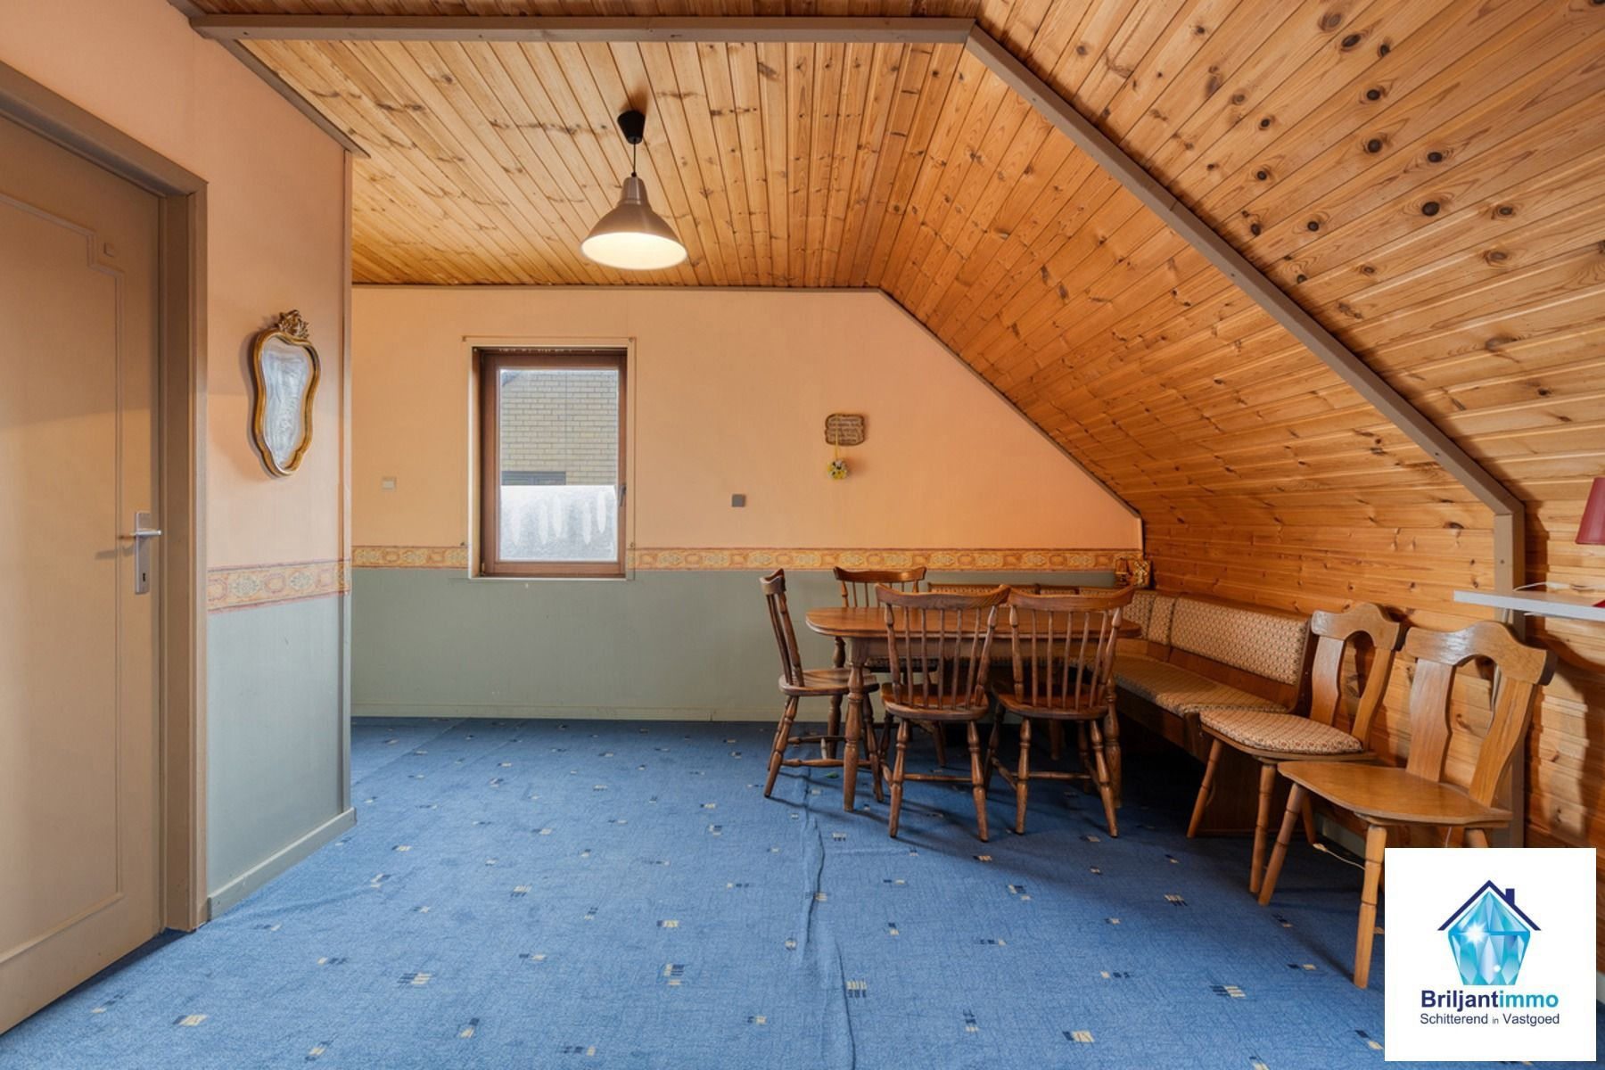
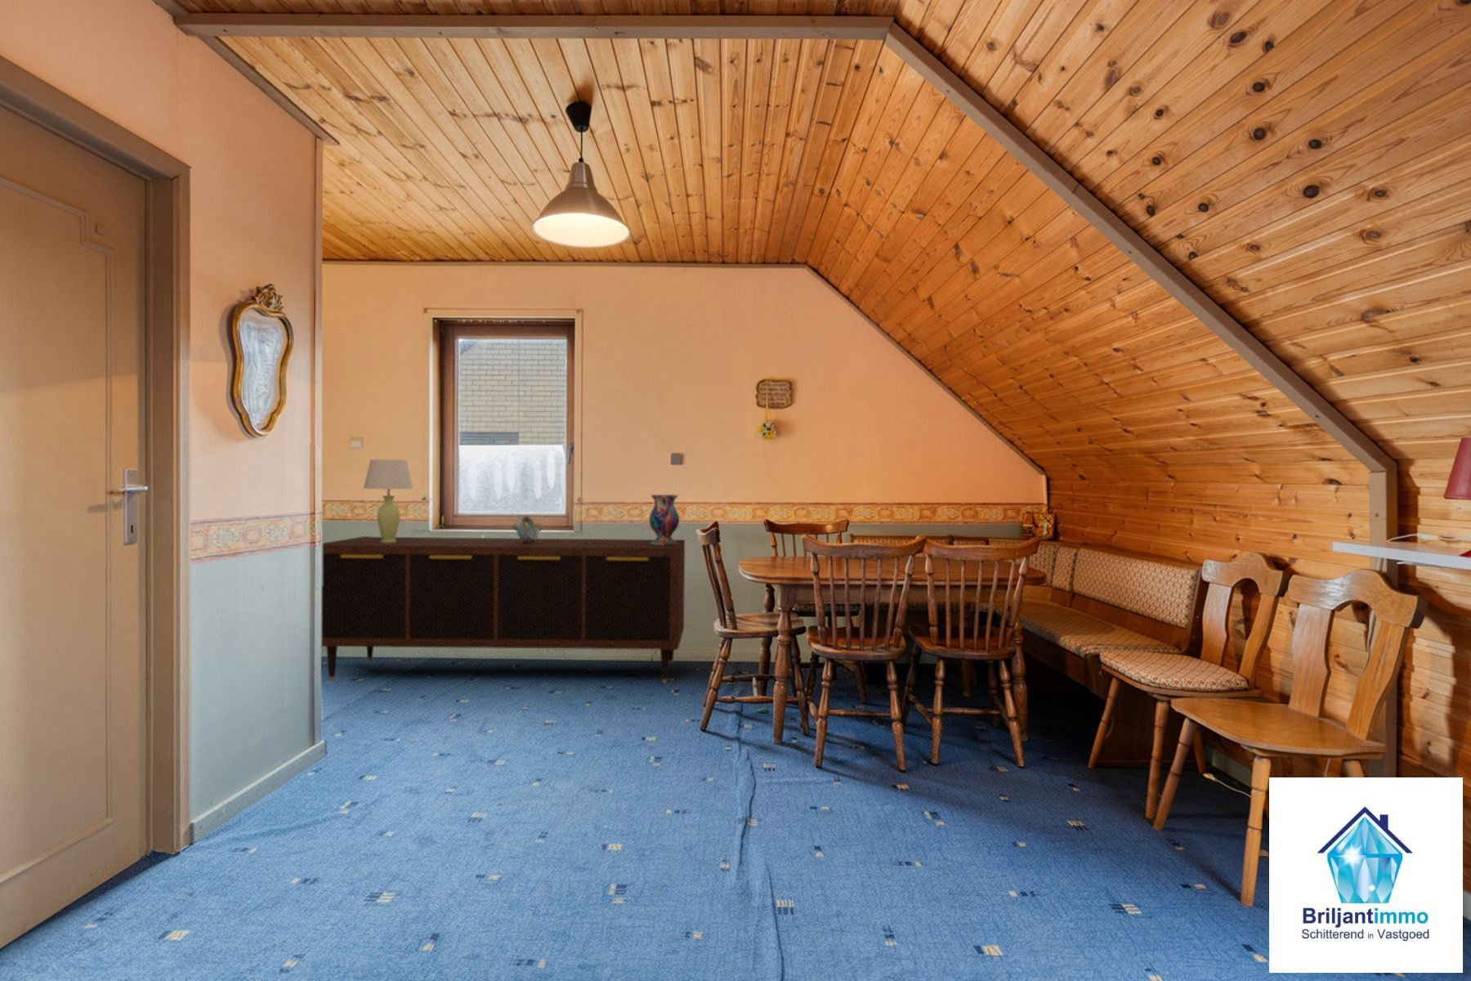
+ vase (663, 519)
+ sideboard (510, 607)
+ table lamp (389, 500)
+ decorative bowl (526, 529)
